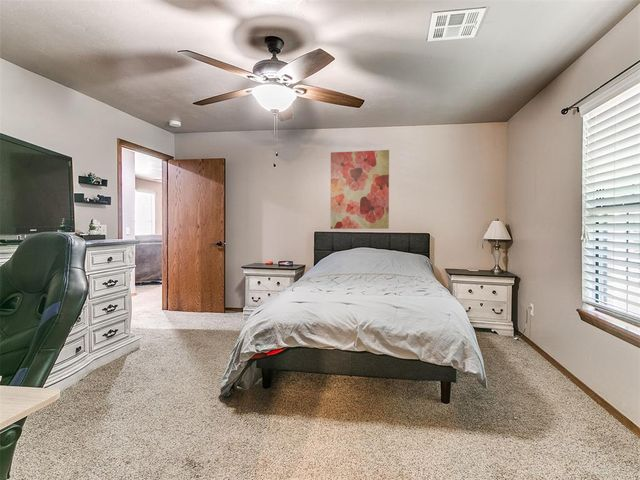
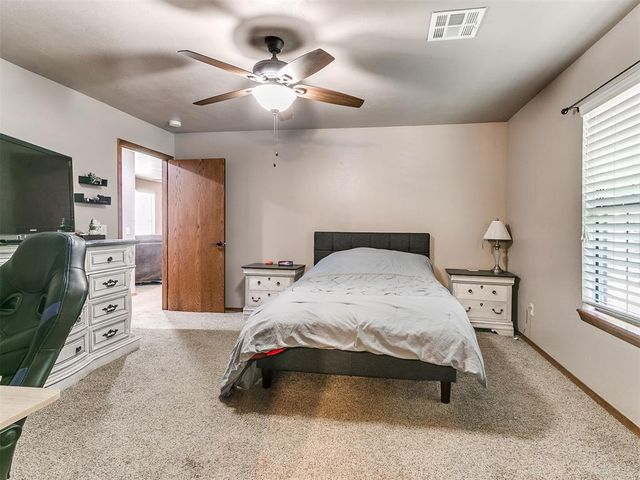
- wall art (359, 190)
